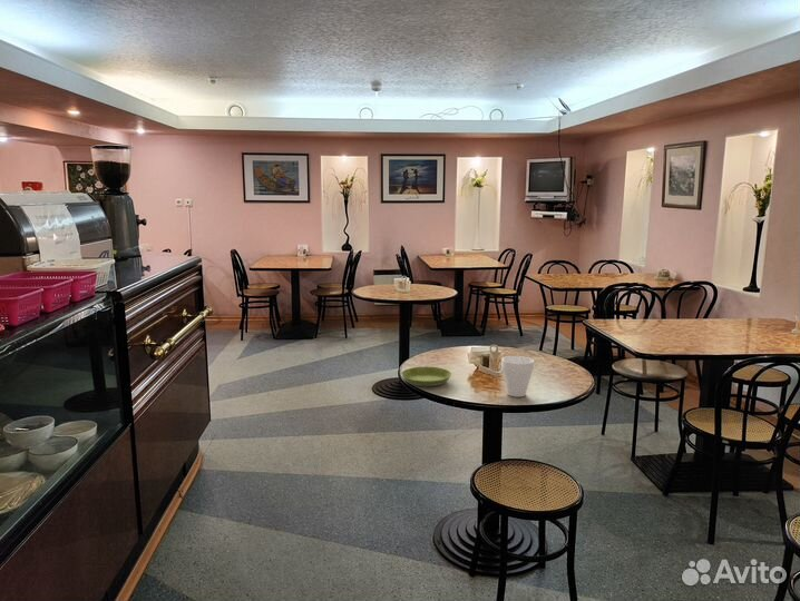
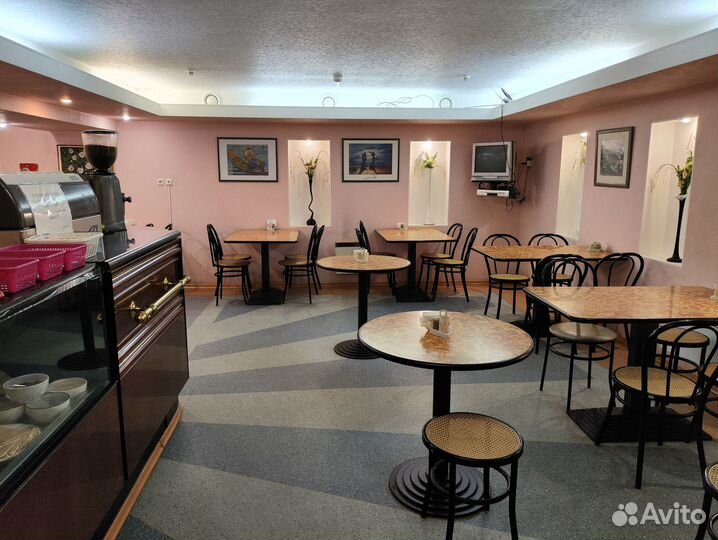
- saucer (426, 376)
- cup (517, 376)
